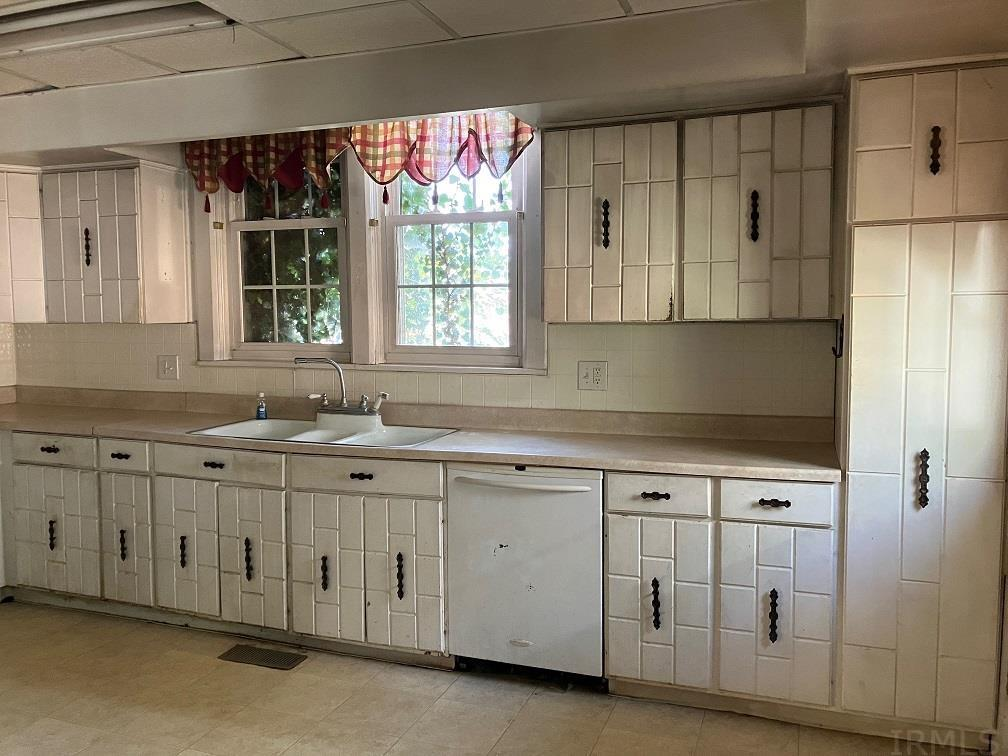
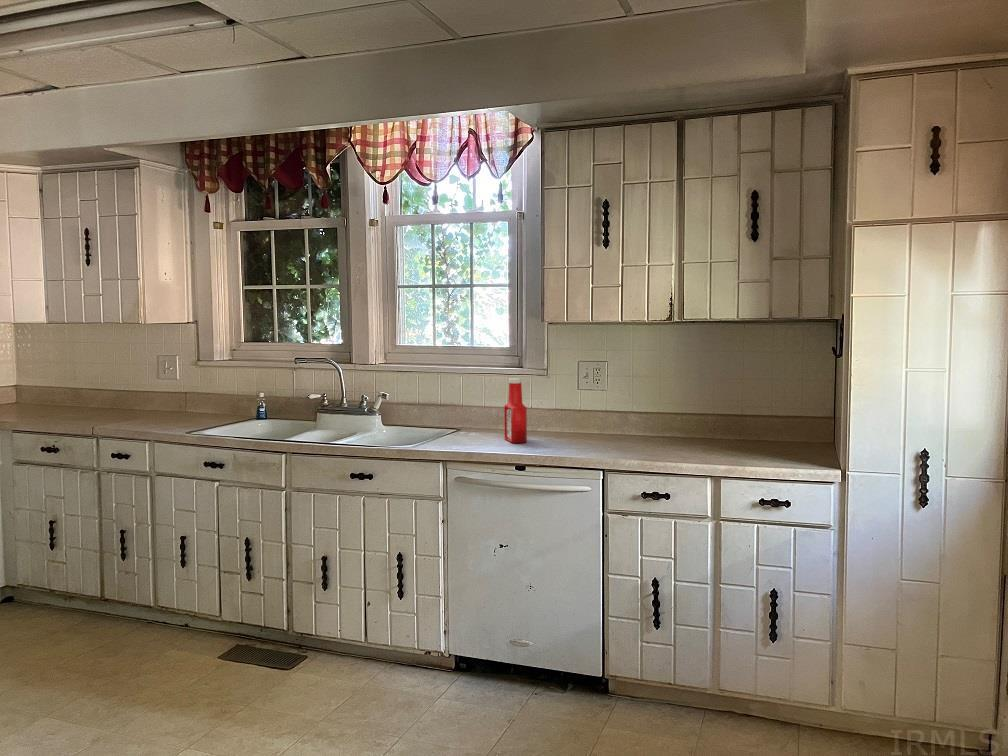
+ soap bottle (515, 409)
